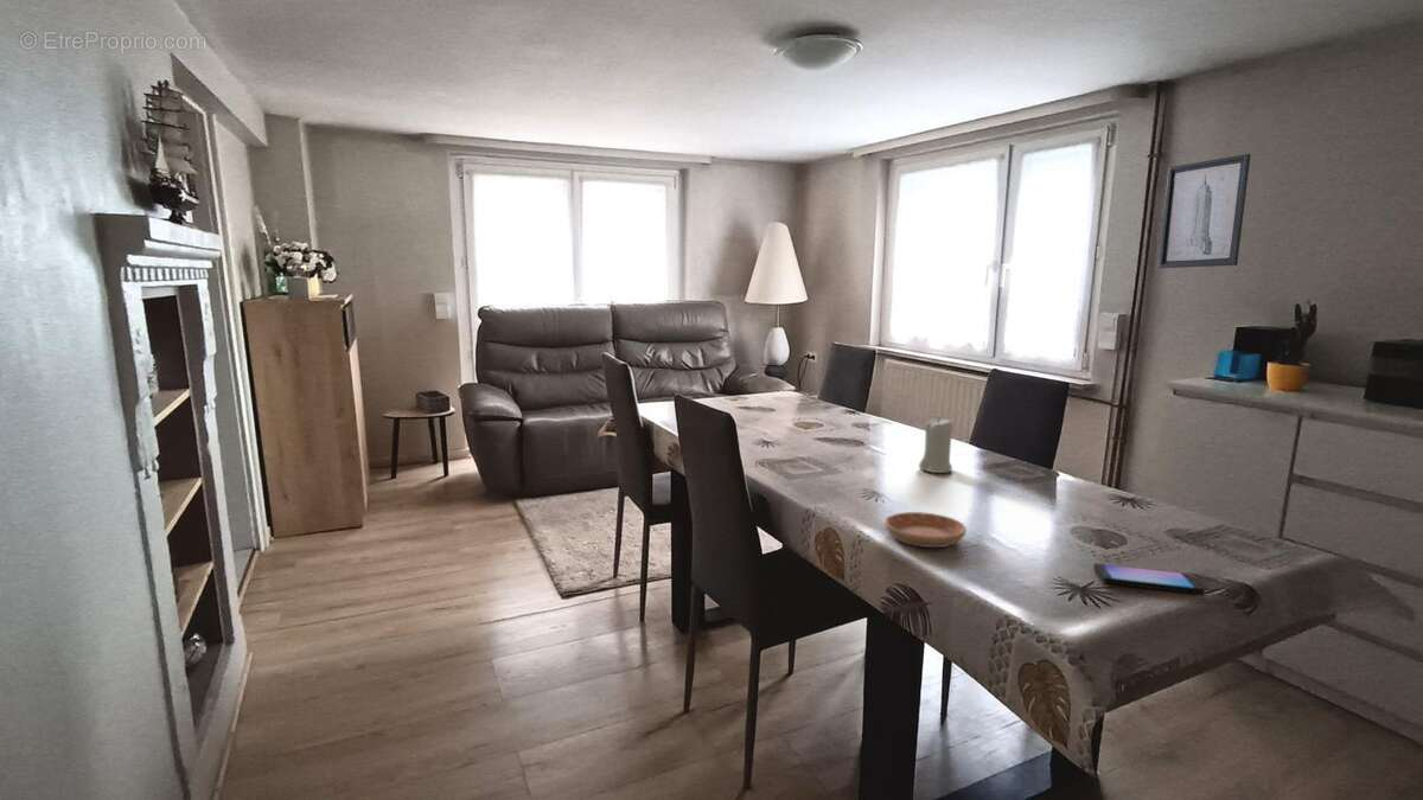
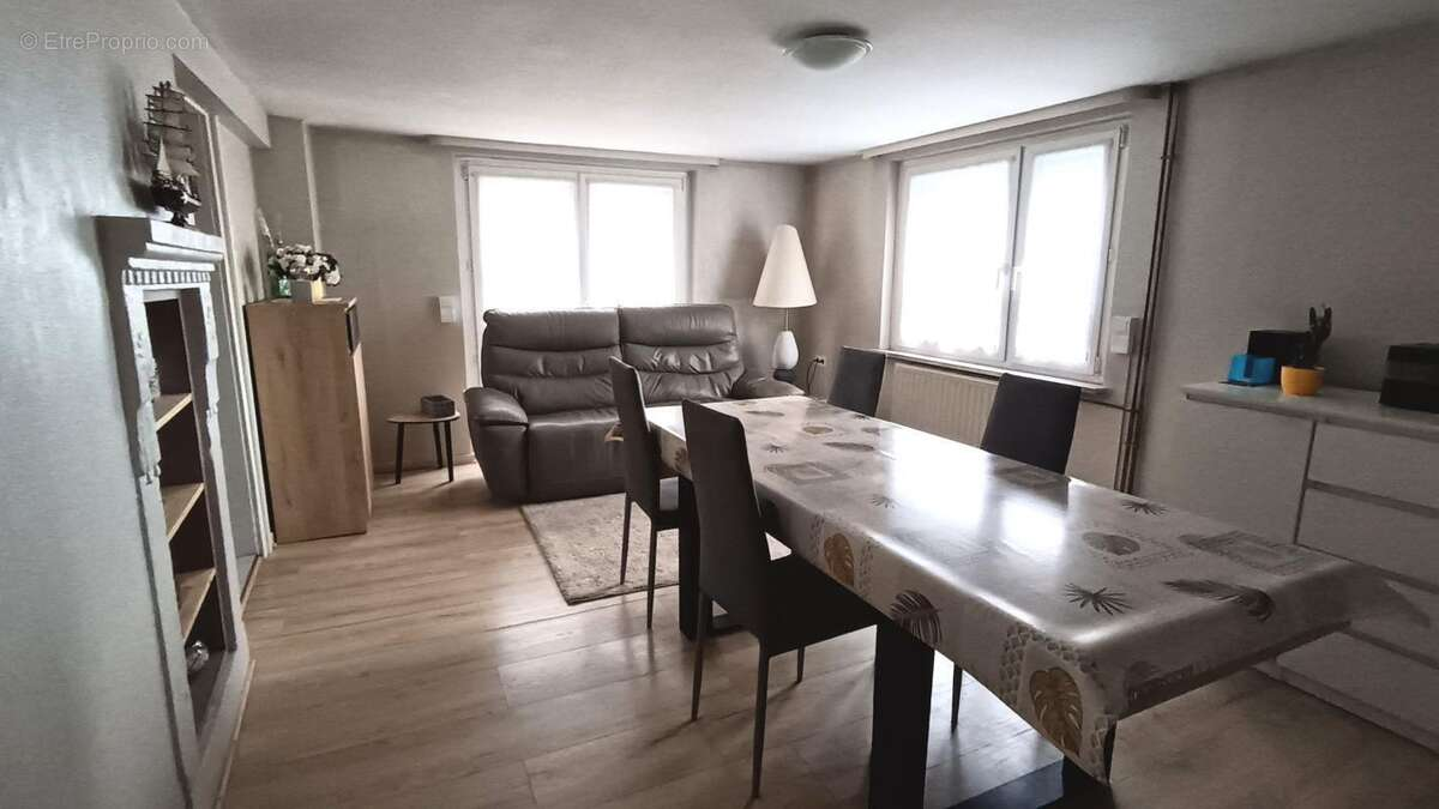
- wall art (1201, 213)
- smartphone (1146, 577)
- candle (937, 443)
- saucer (924, 530)
